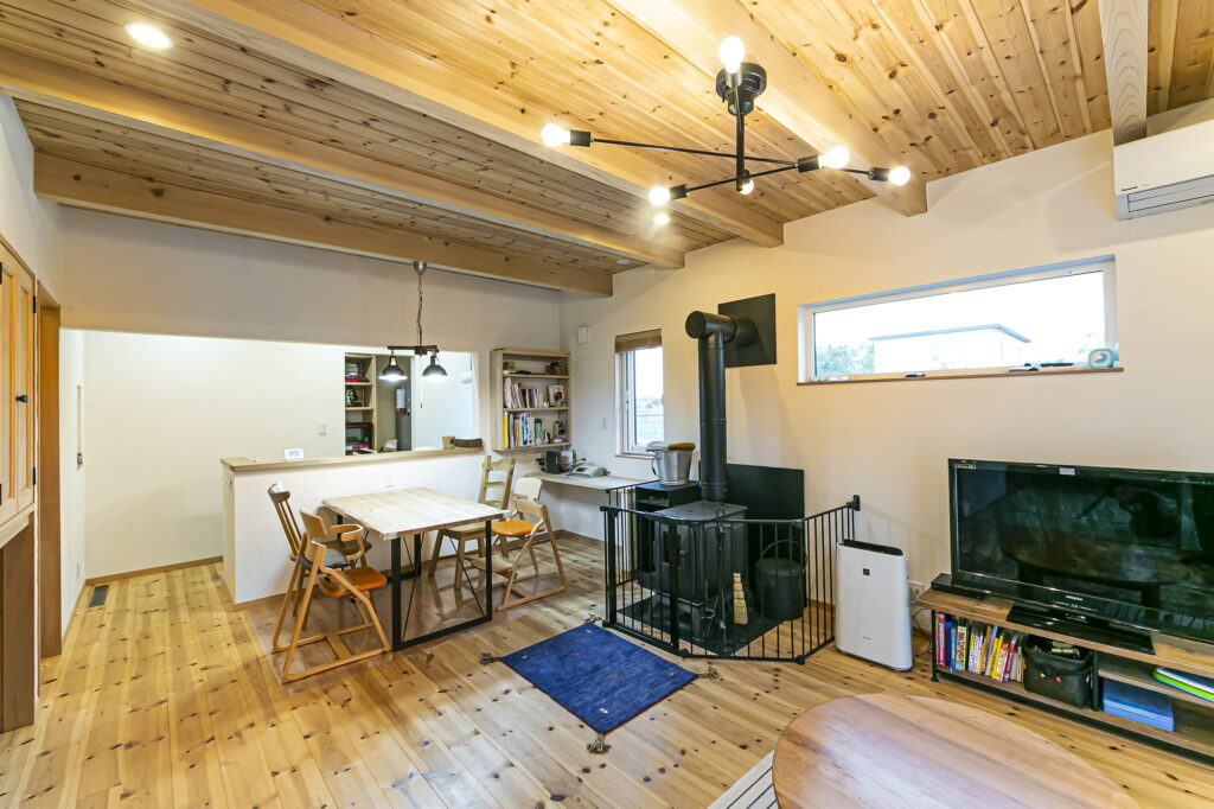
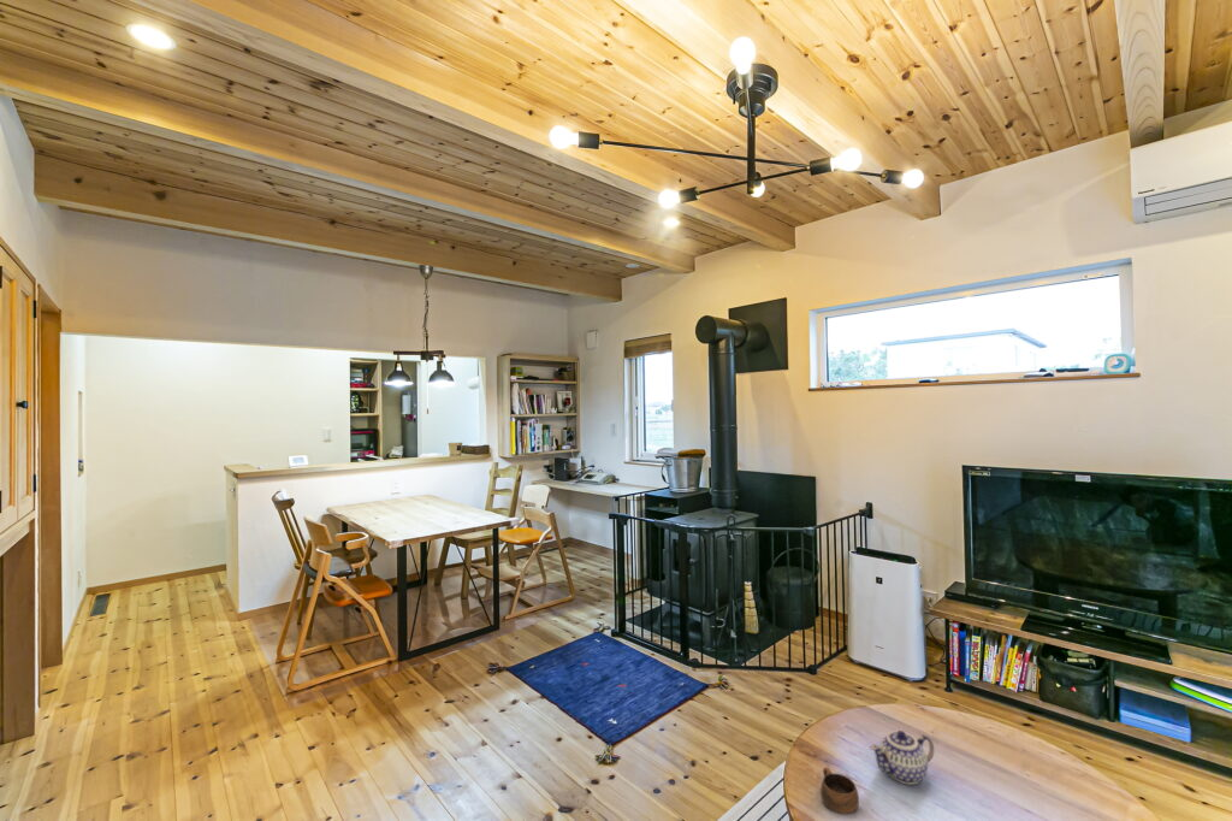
+ cup (837, 788)
+ teapot (902, 752)
